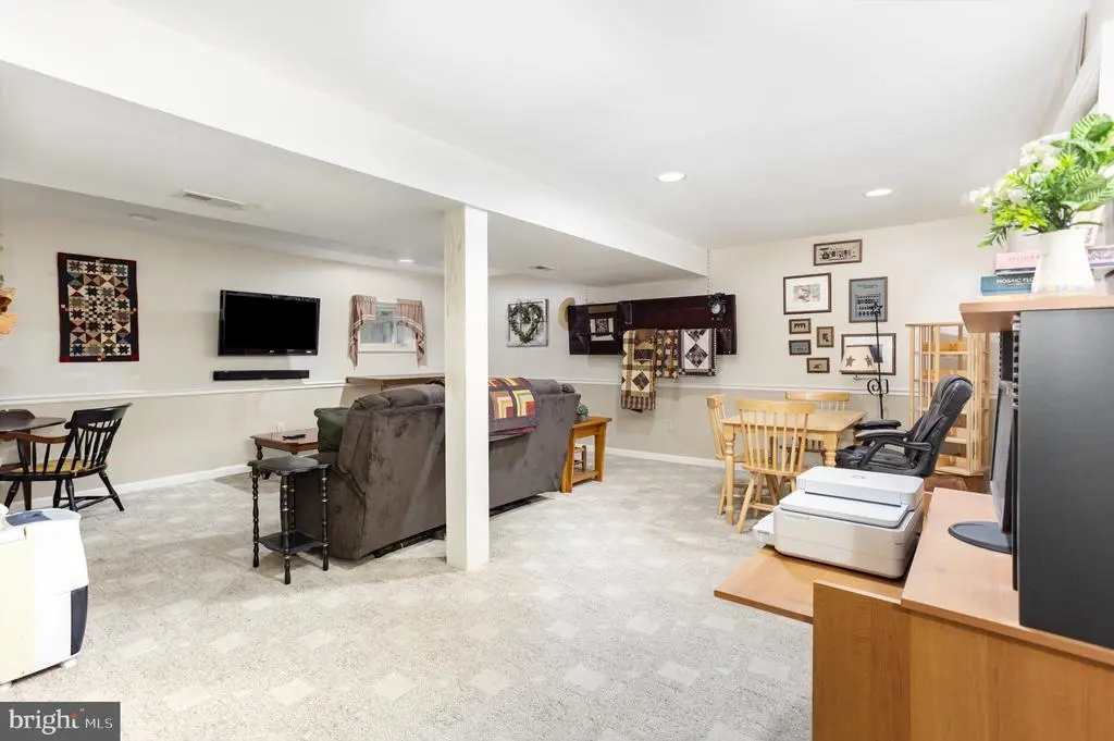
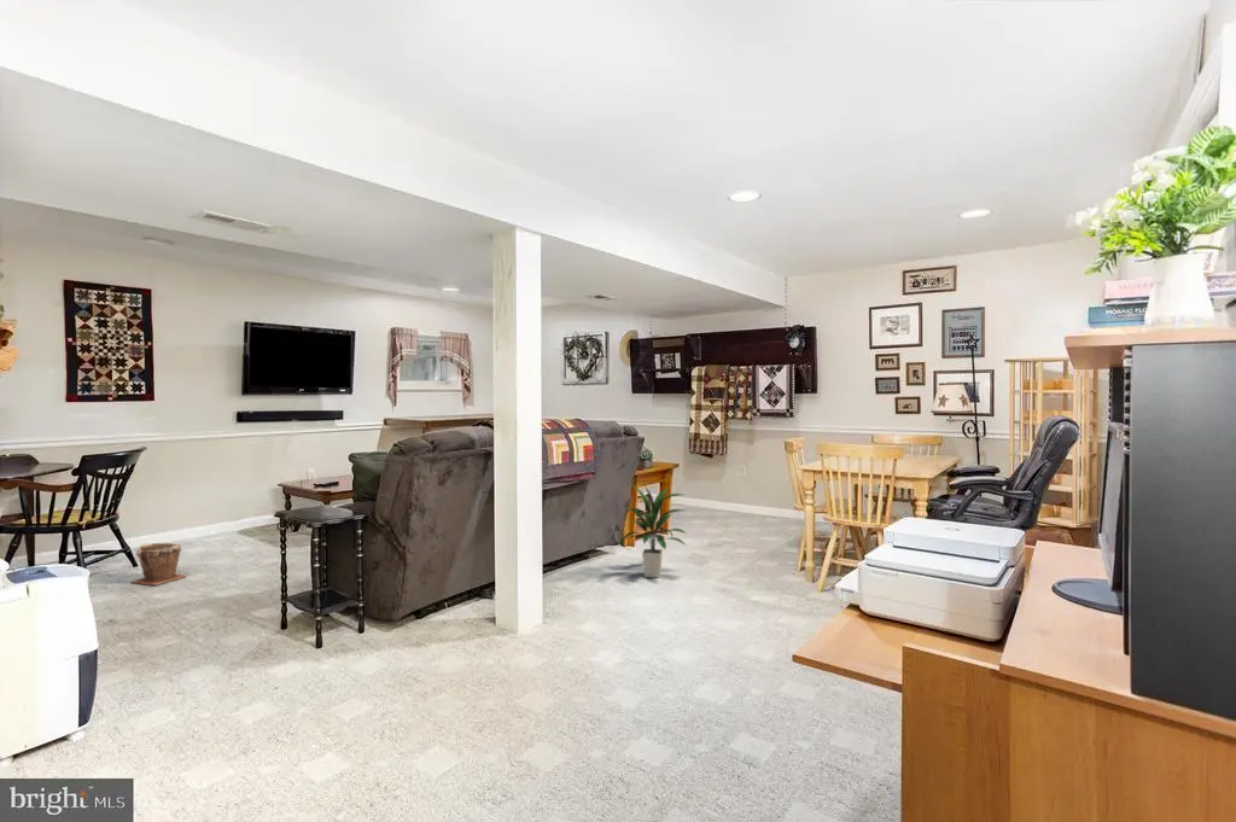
+ indoor plant (653, 529)
+ plant pot (158, 561)
